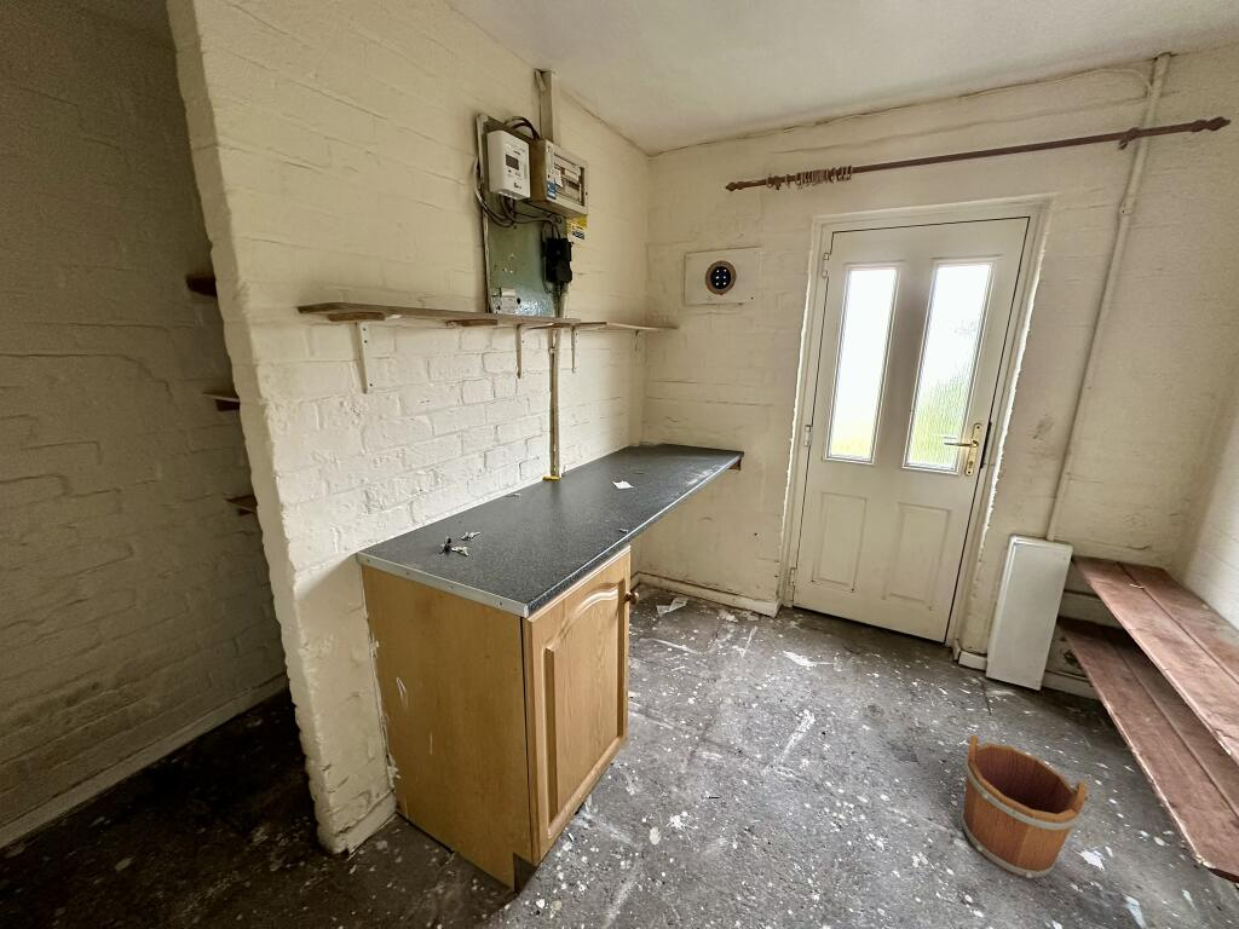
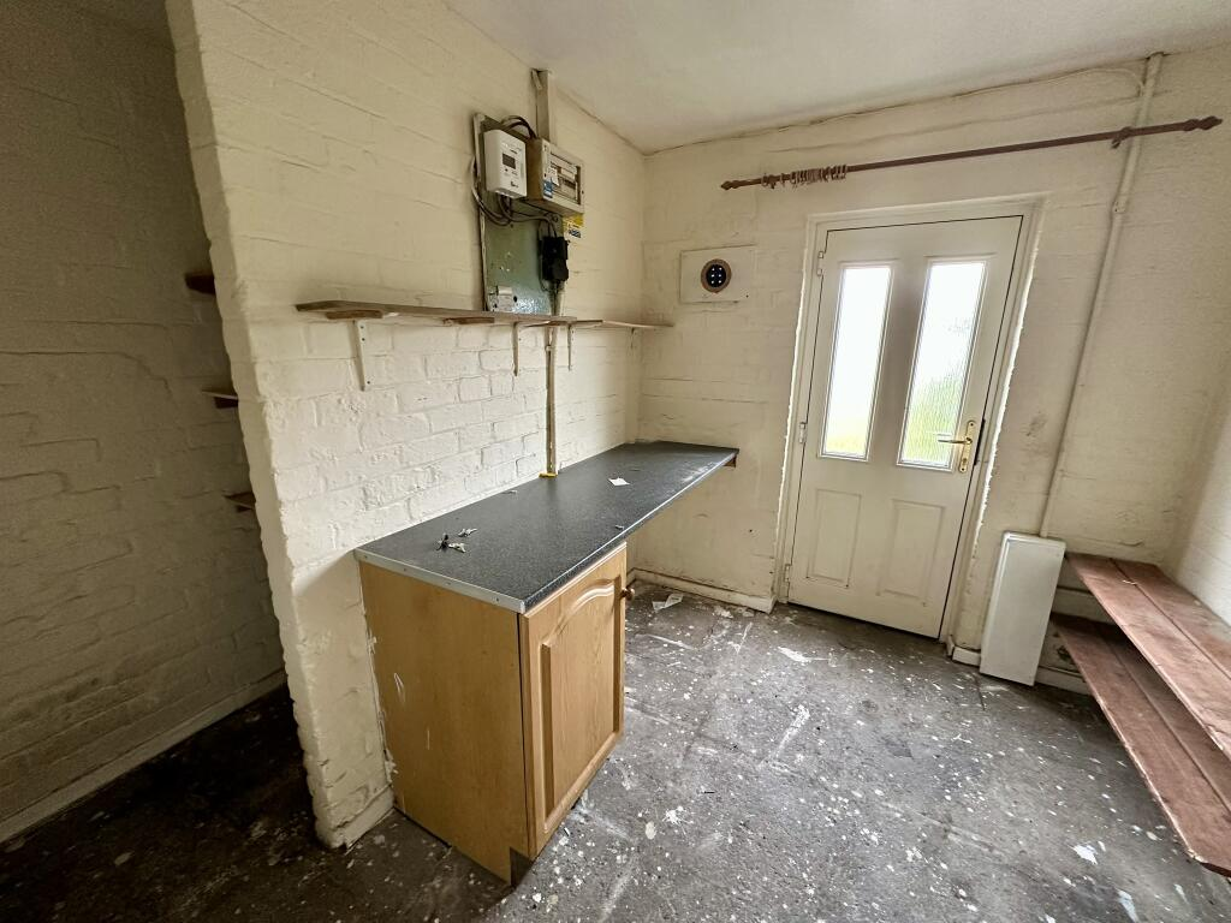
- bucket (1014, 800)
